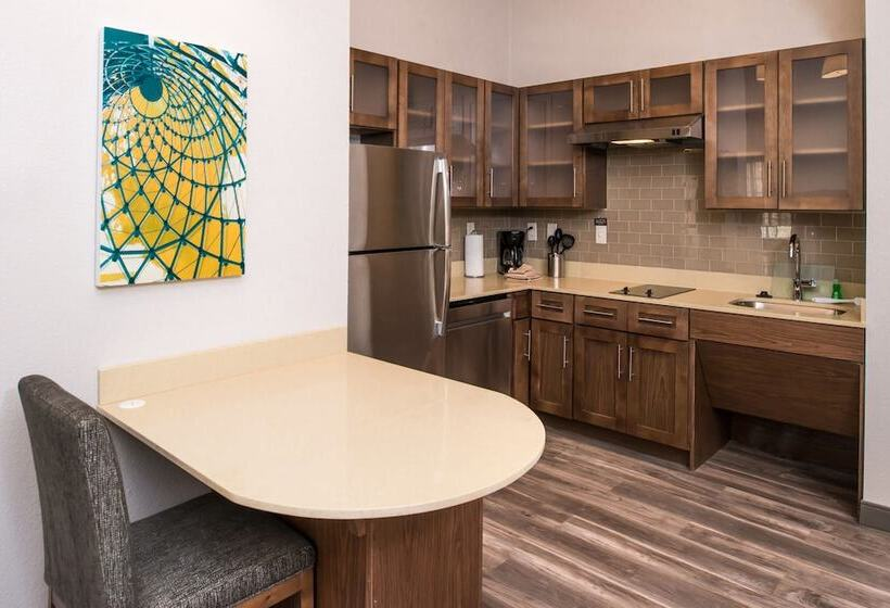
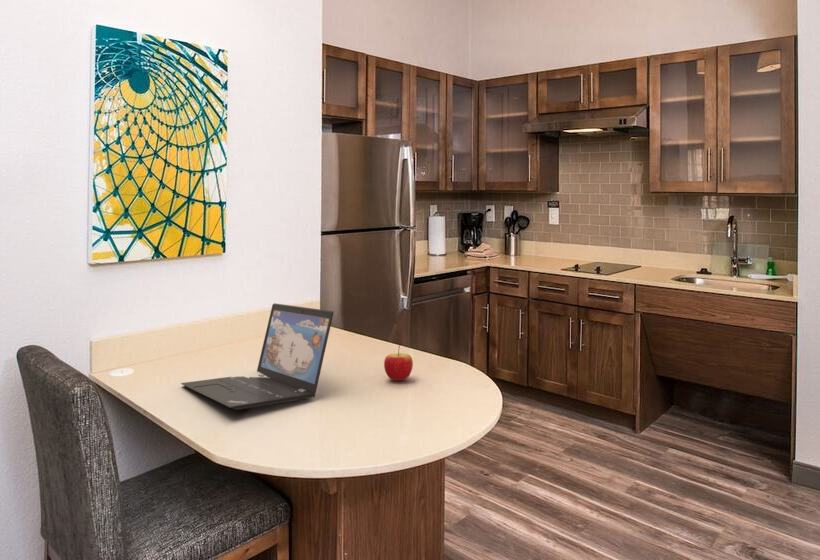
+ laptop (261, 351)
+ apple (398, 362)
